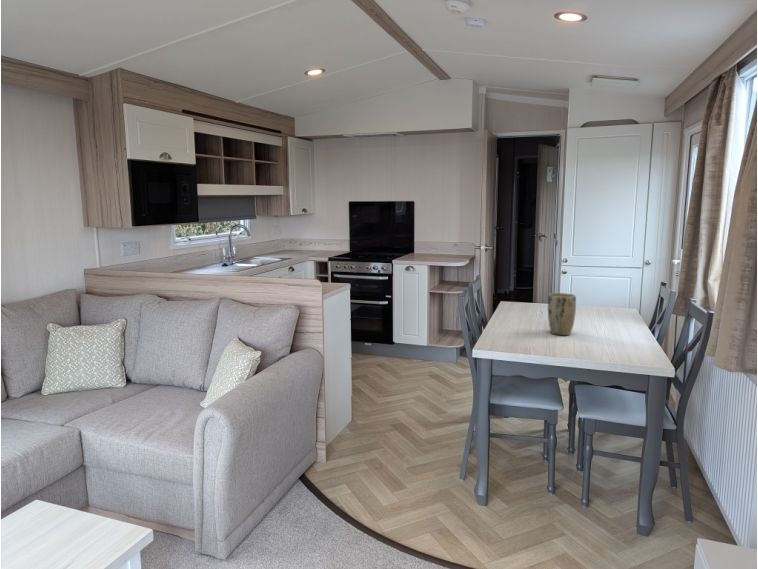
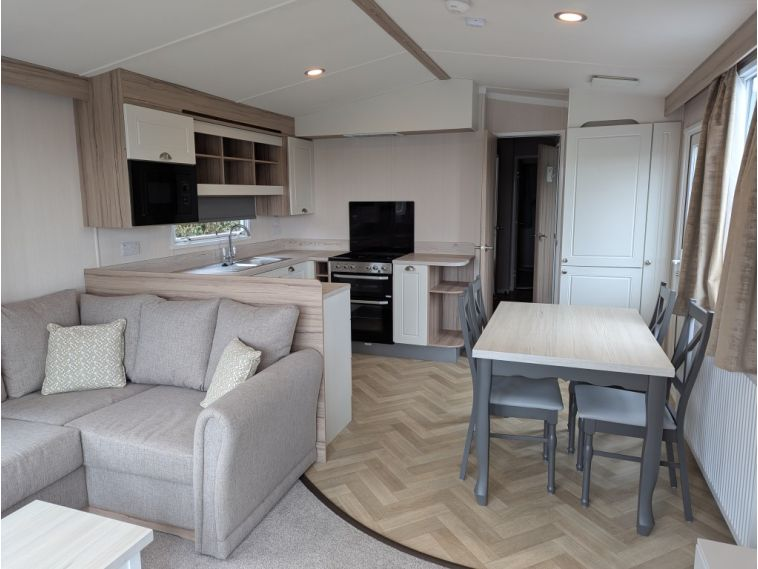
- plant pot (561, 314)
